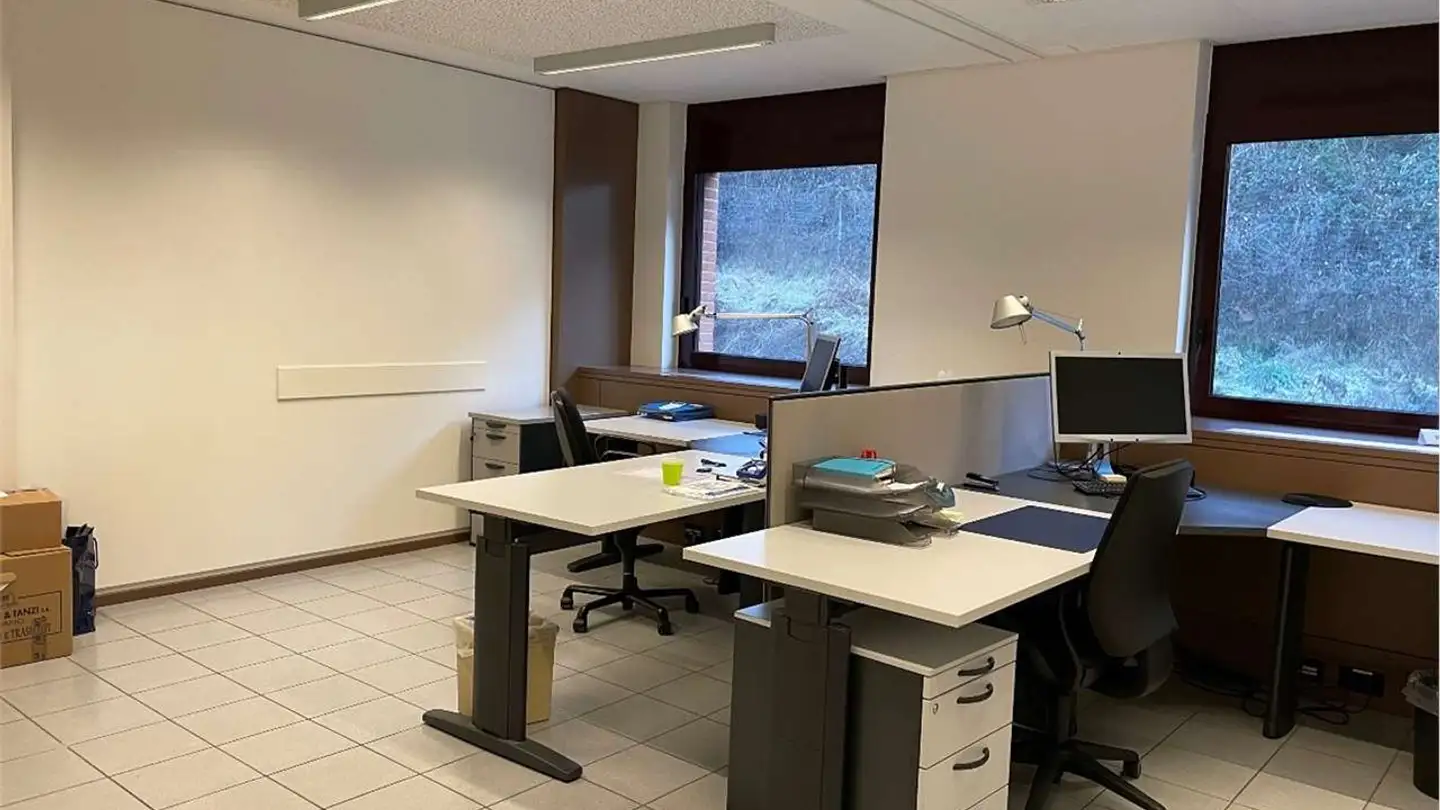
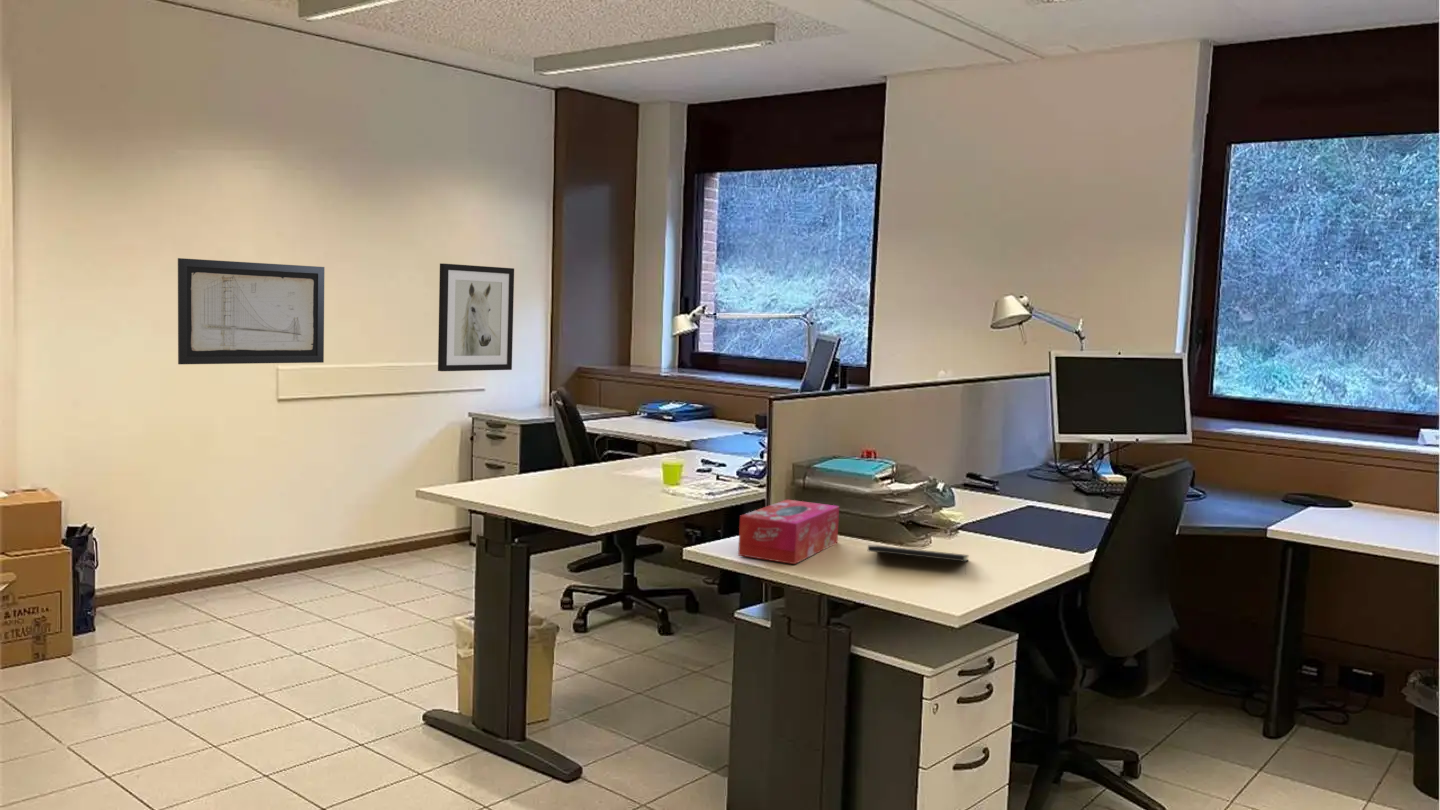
+ tissue box (790, 529)
+ wall art (254, 313)
+ notepad (919, 553)
+ wall art (477, 318)
